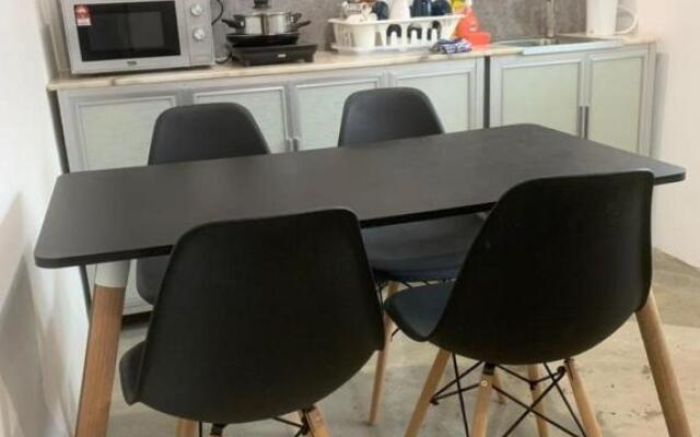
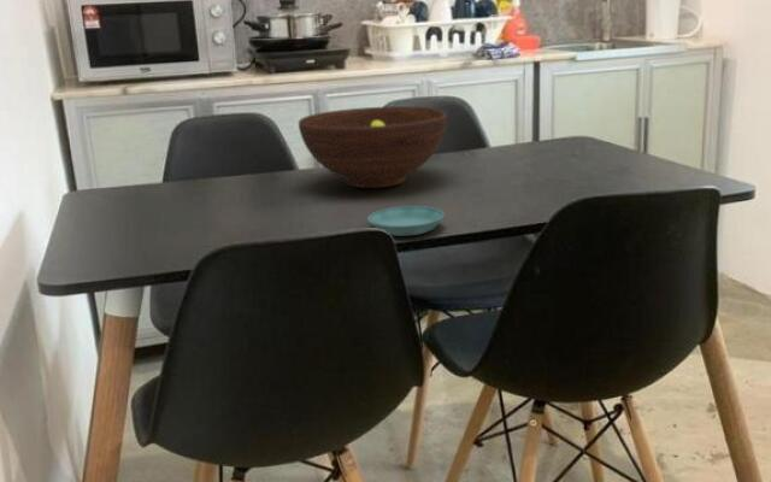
+ fruit bowl (373, 149)
+ saucer (406, 222)
